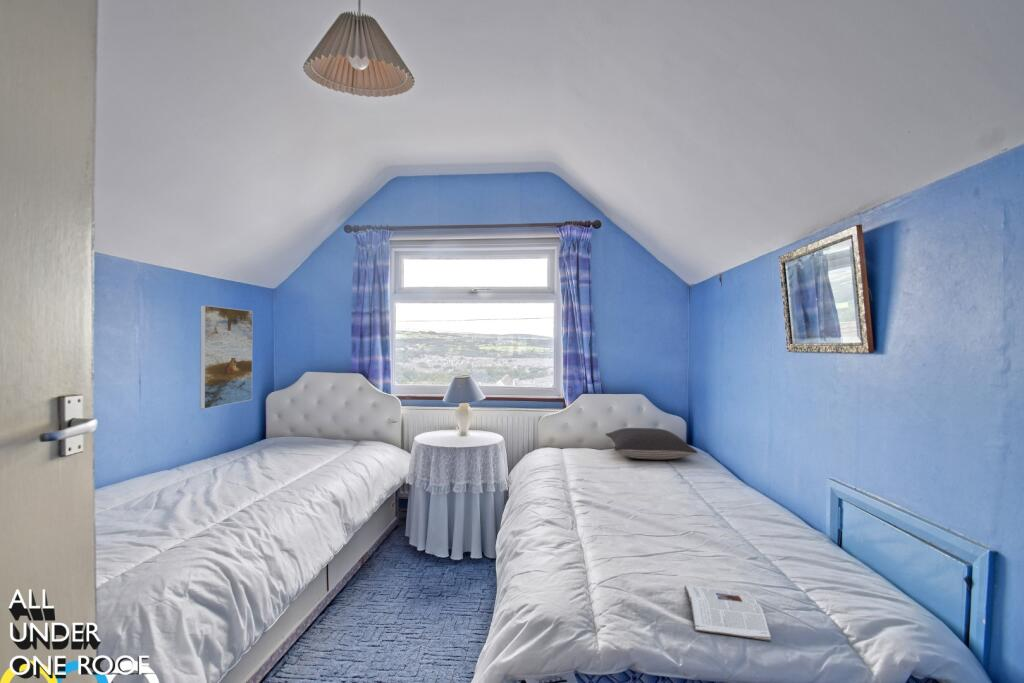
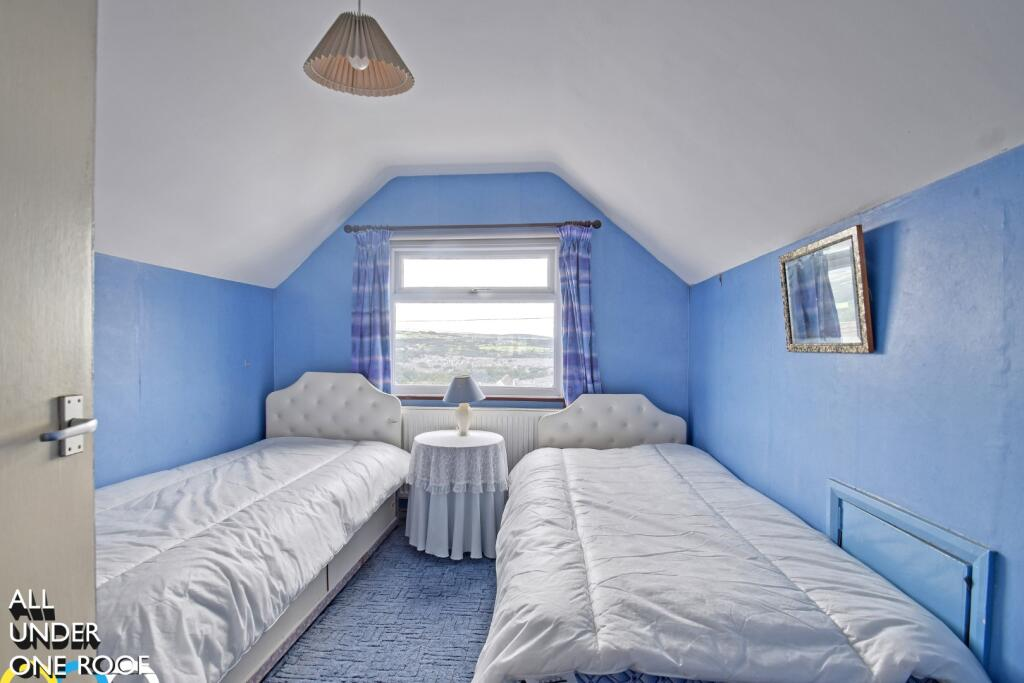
- pillow (647, 442)
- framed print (228, 356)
- magazine (723, 603)
